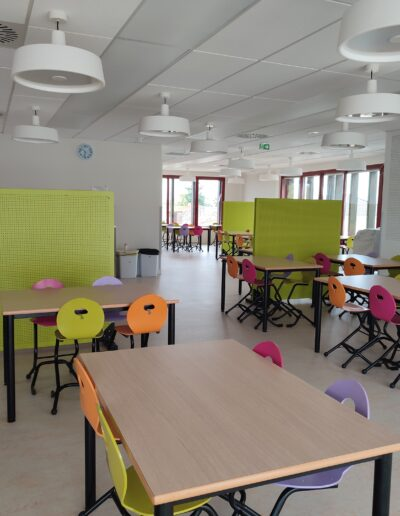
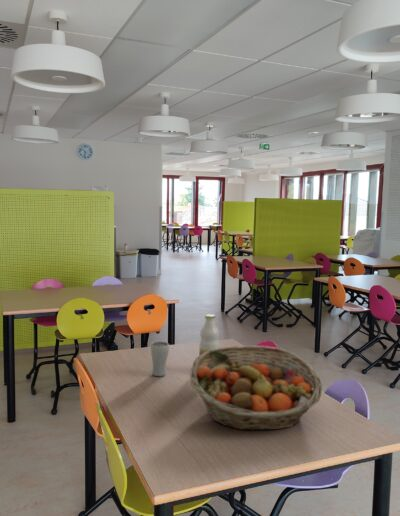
+ drinking glass (159, 359)
+ bottle (209, 343)
+ fruit basket (254, 386)
